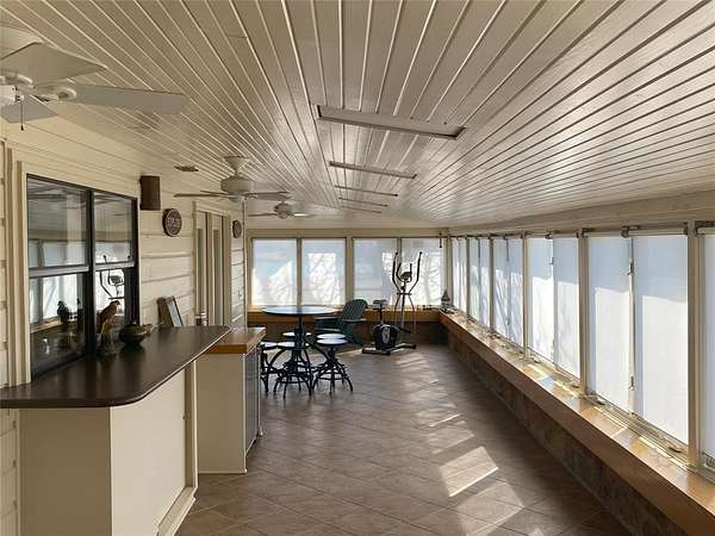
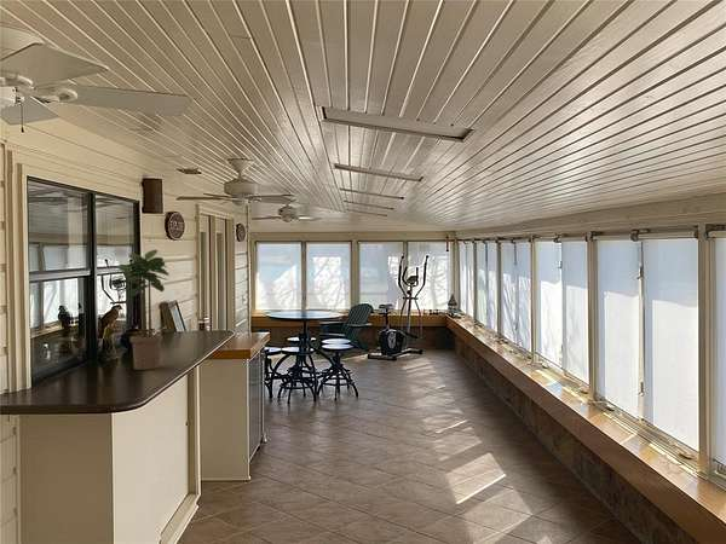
+ potted plant (142, 307)
